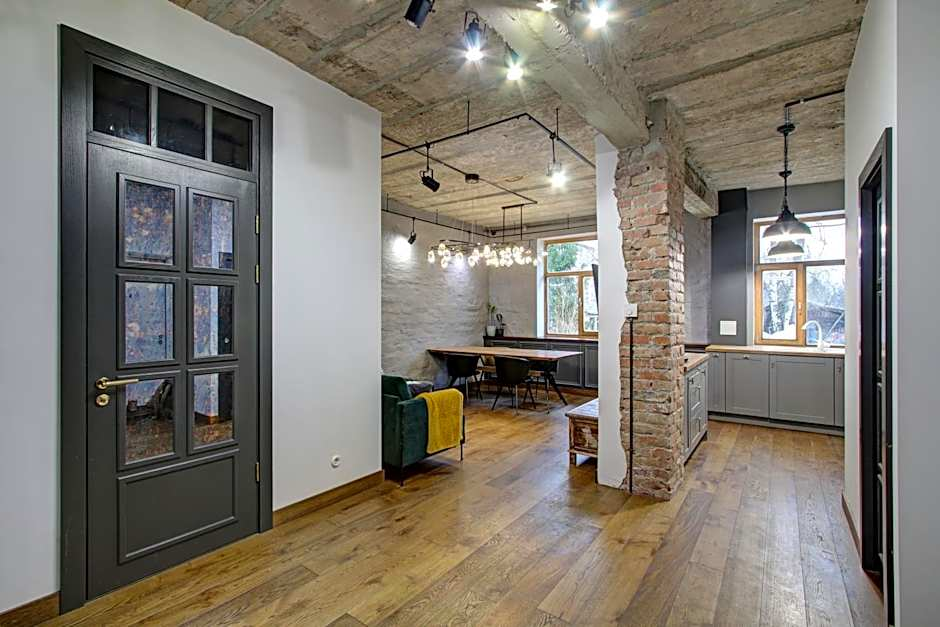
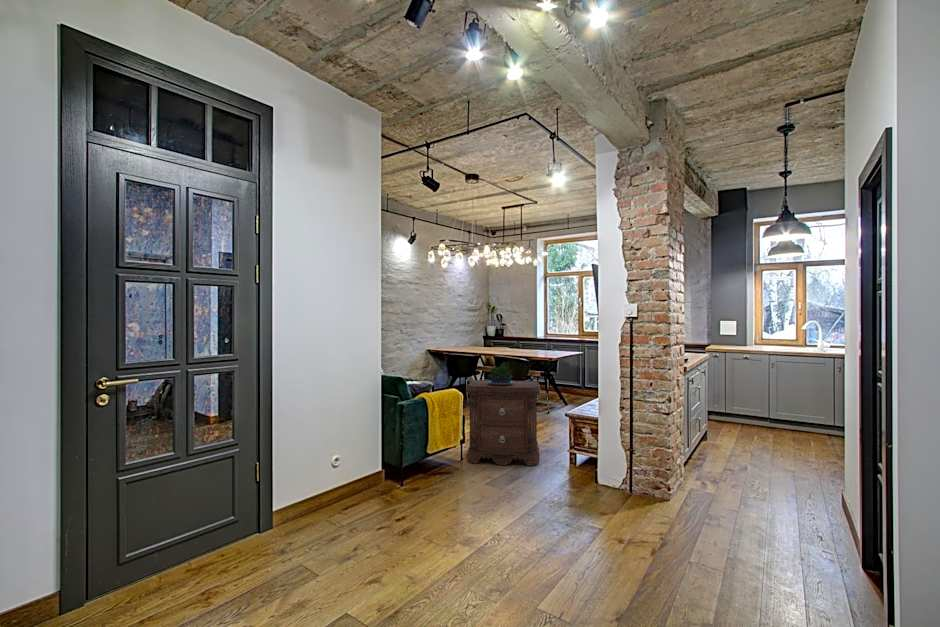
+ nightstand (503, 421)
+ potted plant (501, 373)
